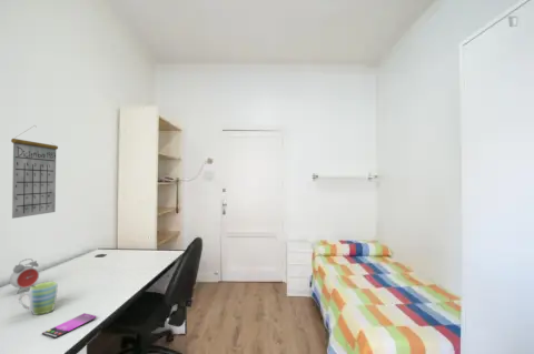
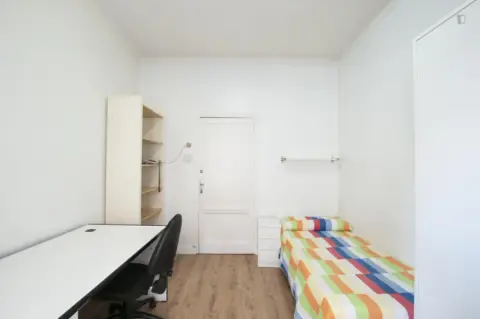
- calendar (36, 170)
- mug (38, 299)
- alarm clock (24, 274)
- smartphone (70, 324)
